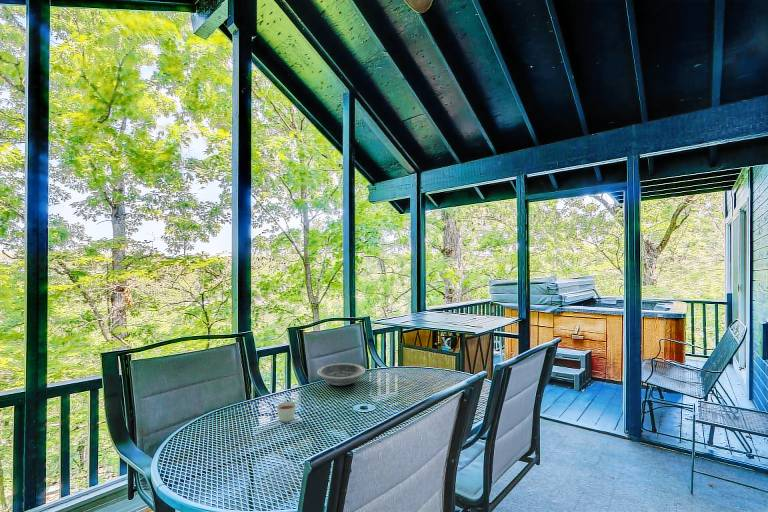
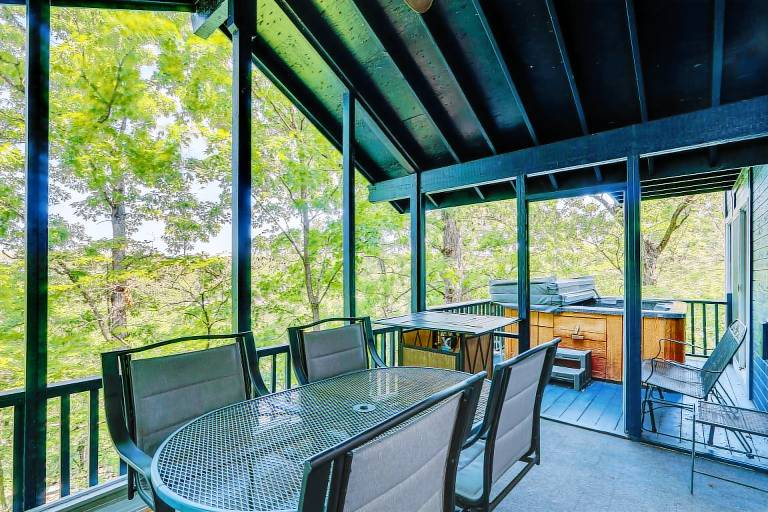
- bowl (341, 376)
- candle (286, 412)
